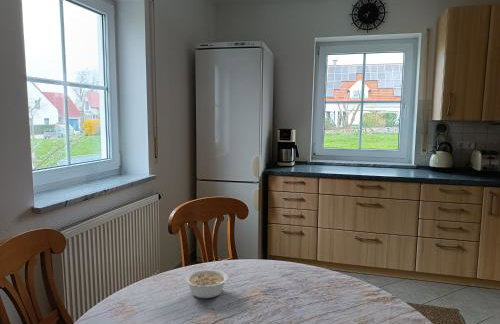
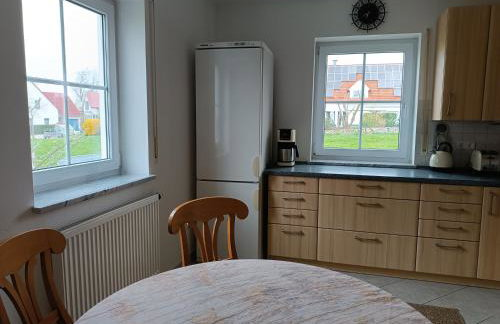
- legume (208, 283)
